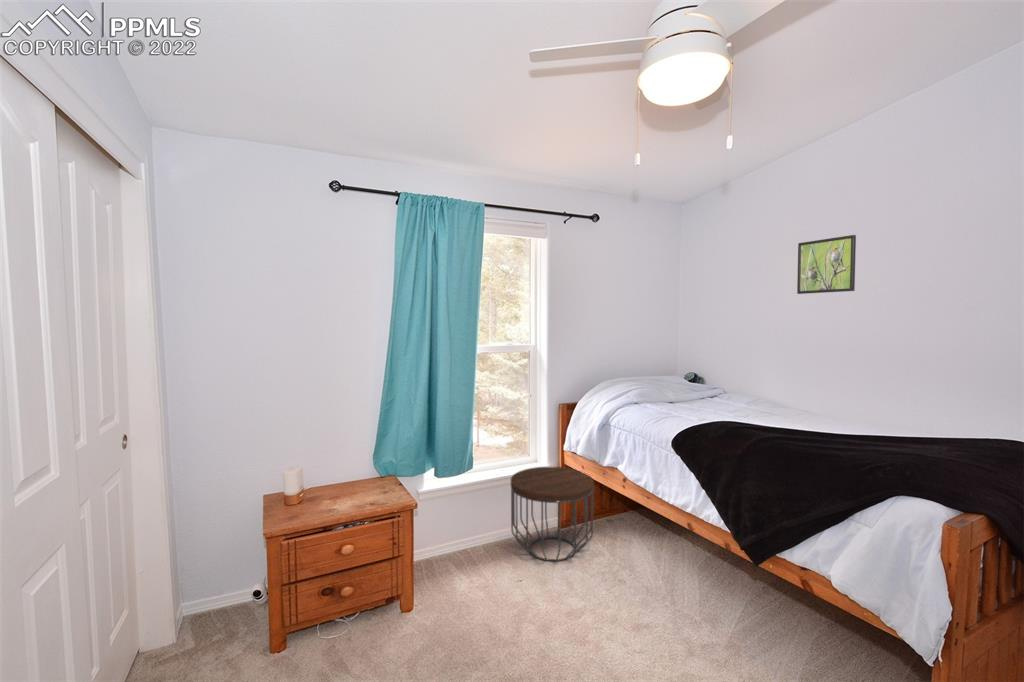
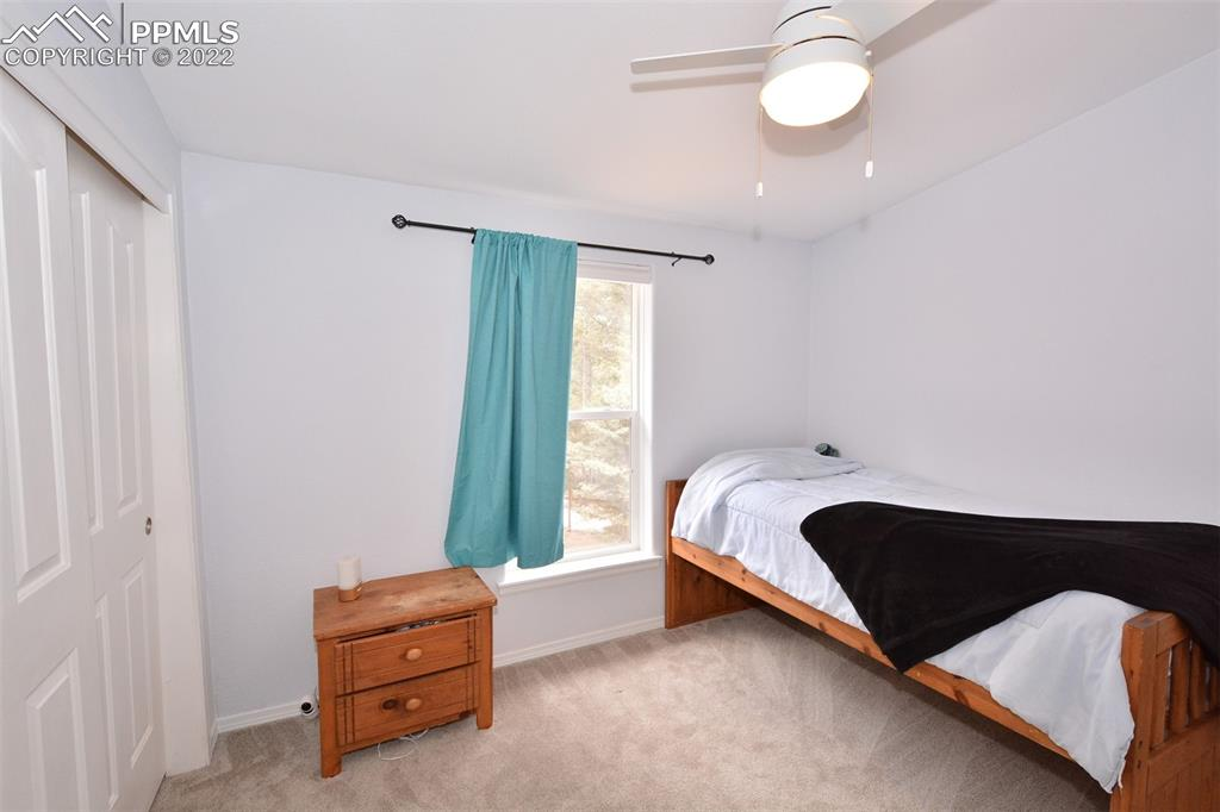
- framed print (825, 265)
- side table (546, 514)
